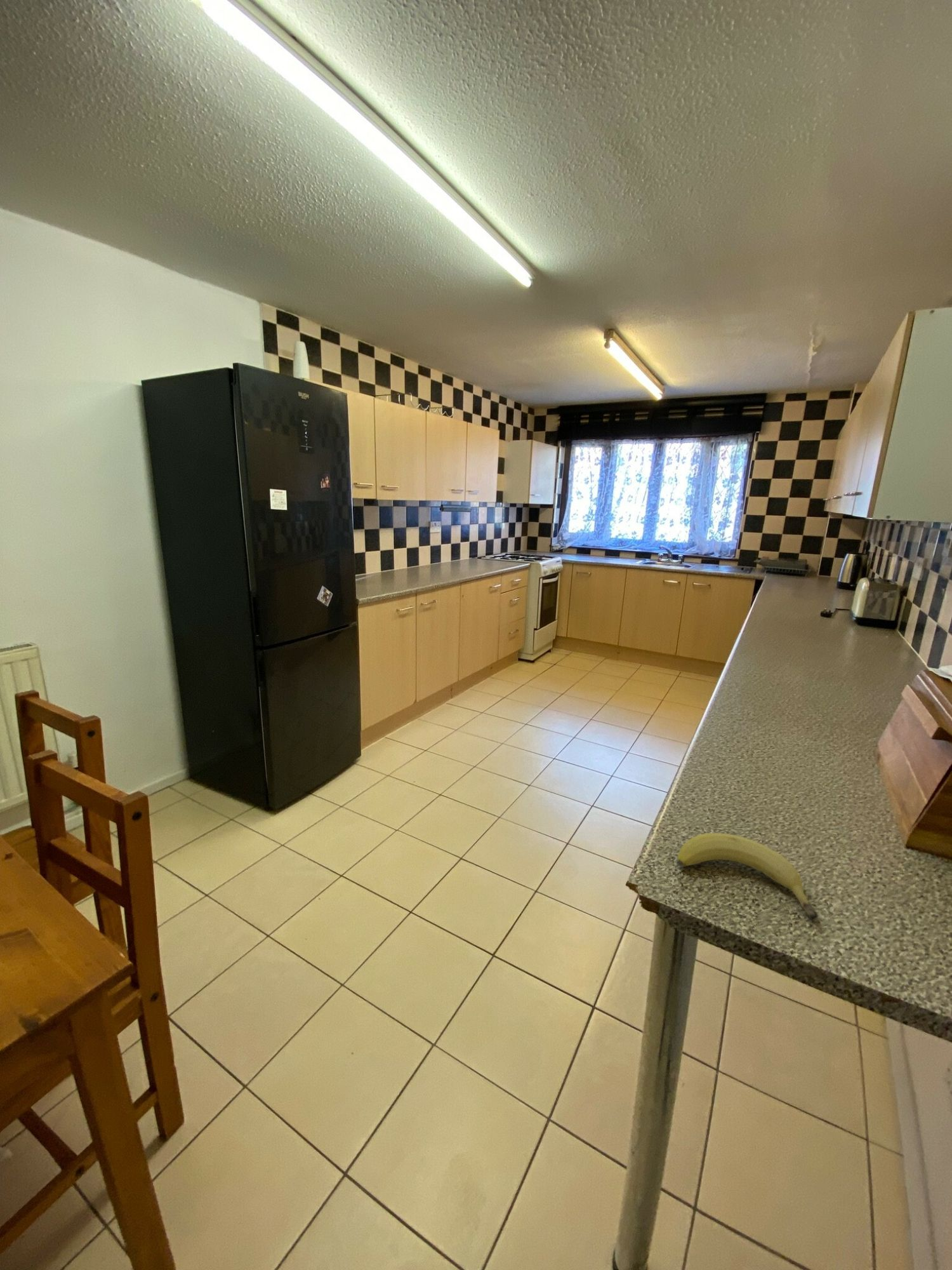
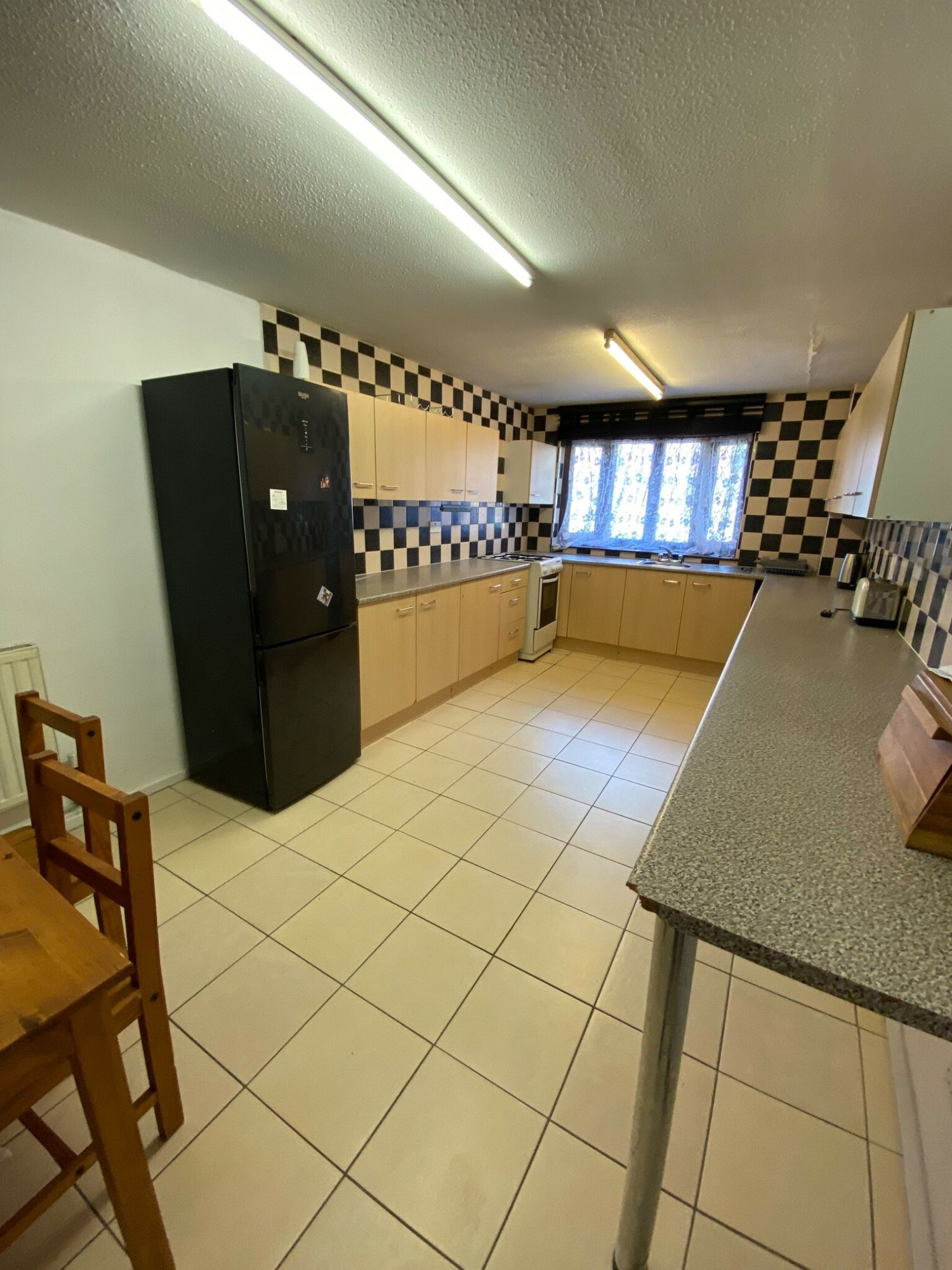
- fruit (745, 864)
